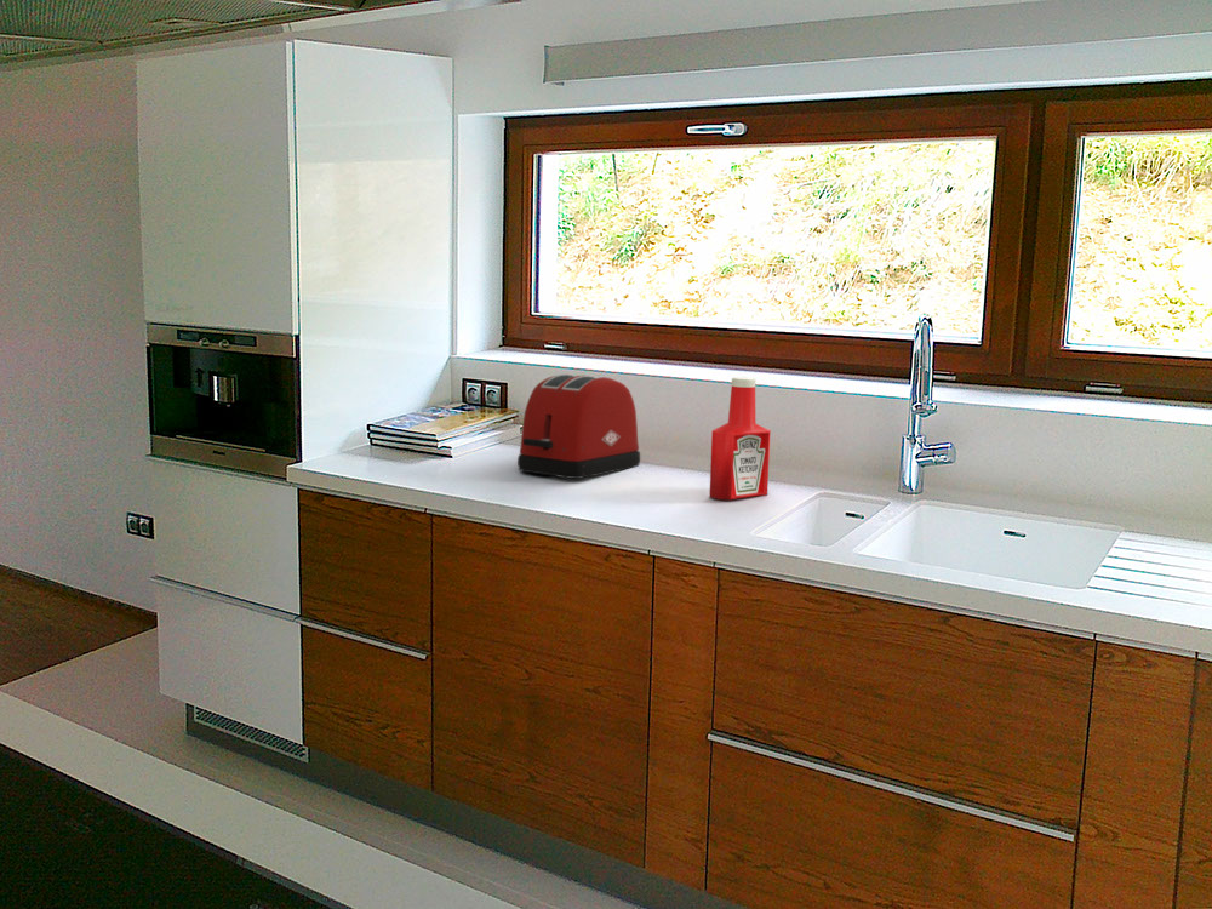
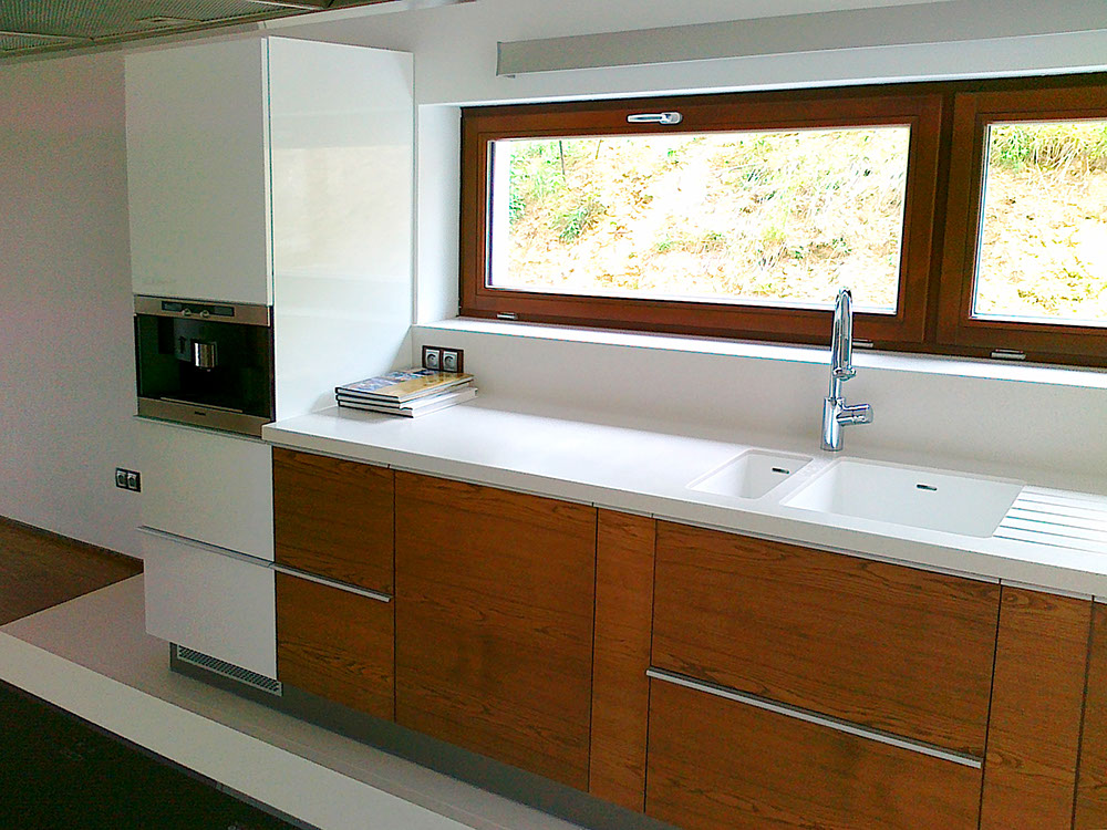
- toaster (581, 422)
- soap bottle (741, 436)
